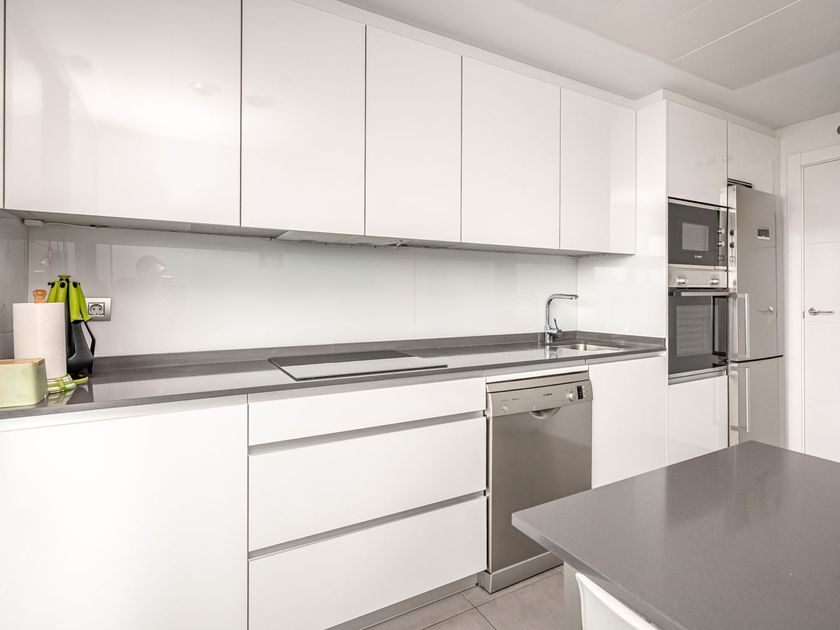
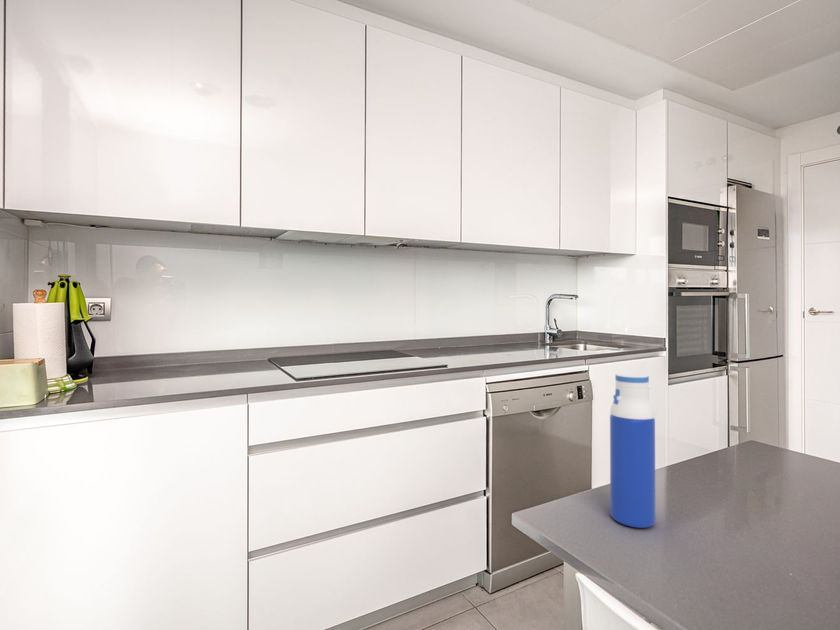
+ water bottle (632, 446)
